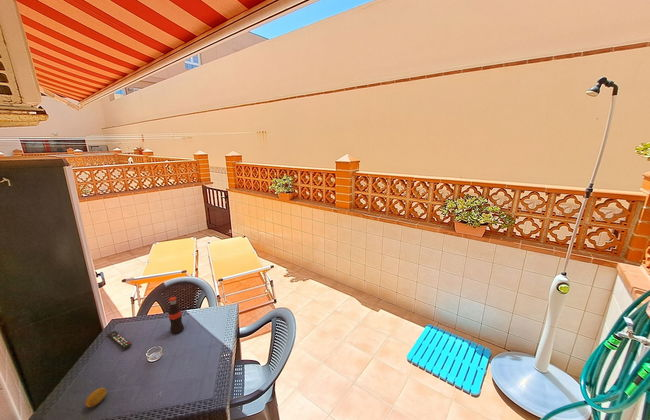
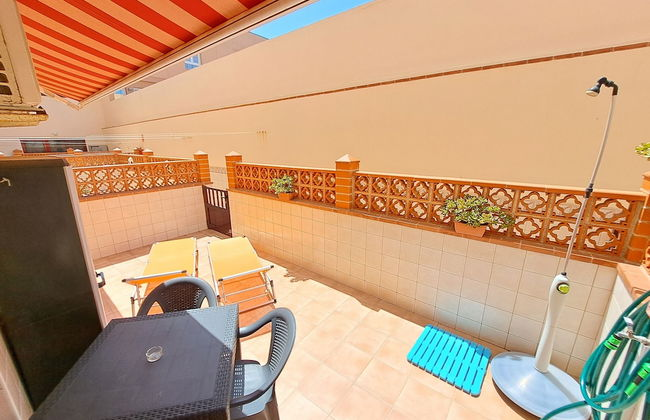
- remote control (119, 339)
- bottle (175, 314)
- fruit (96, 397)
